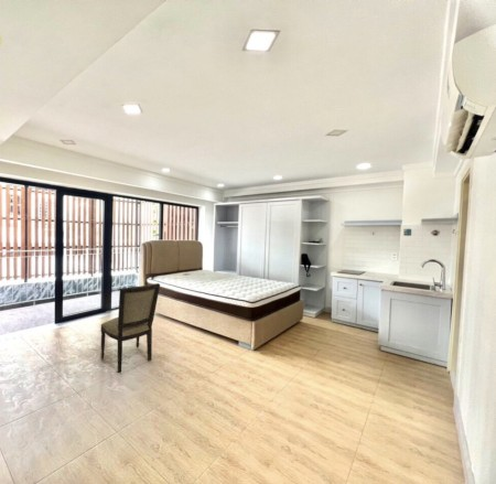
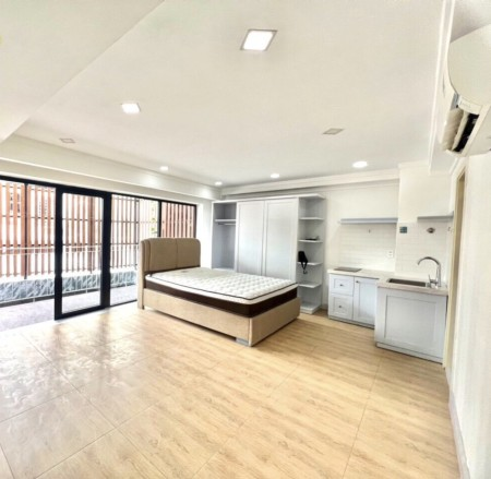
- dining chair (130, 321)
